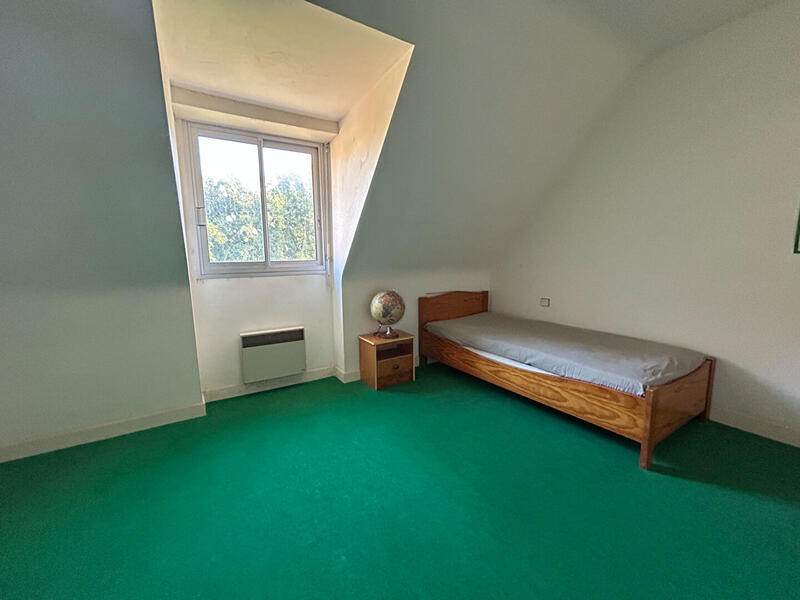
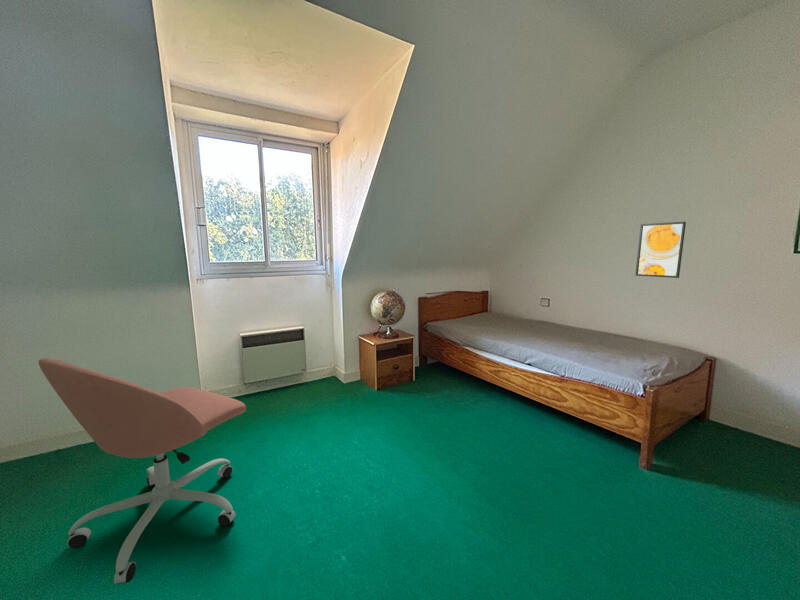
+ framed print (659, 250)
+ office chair (161, 429)
